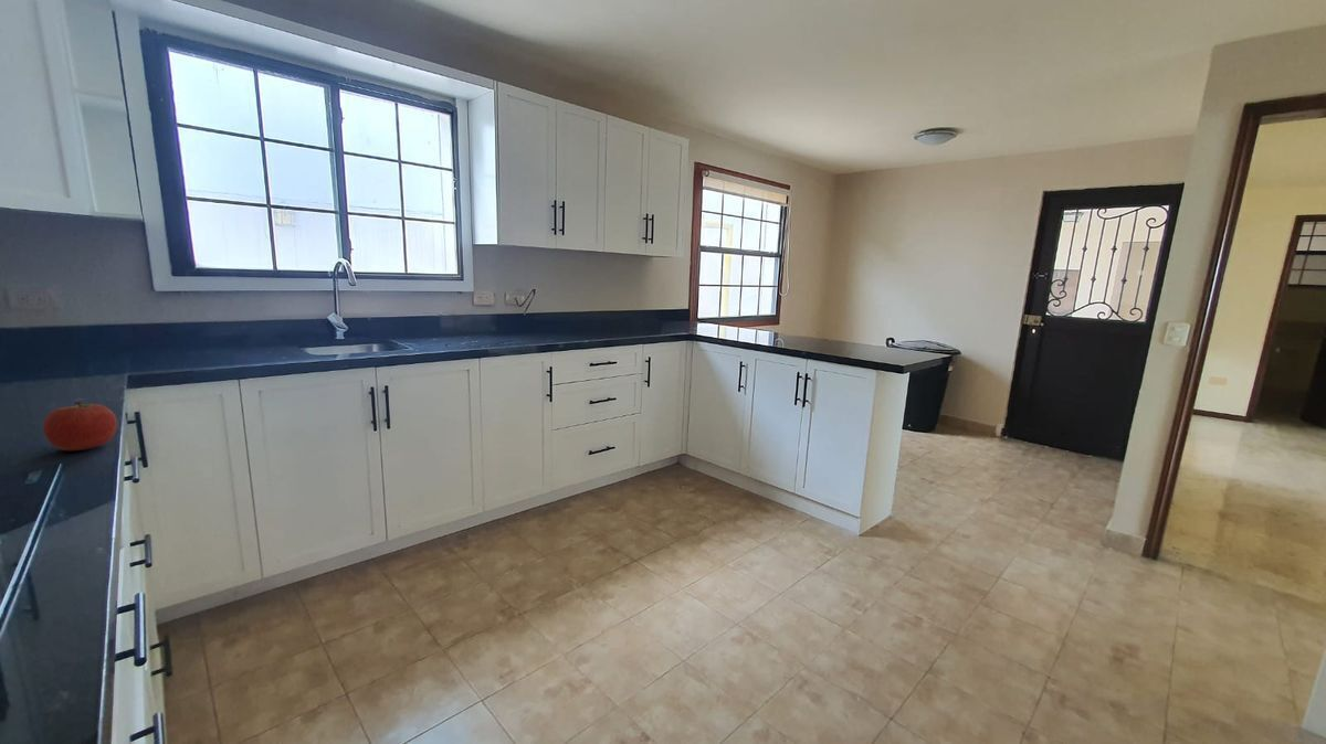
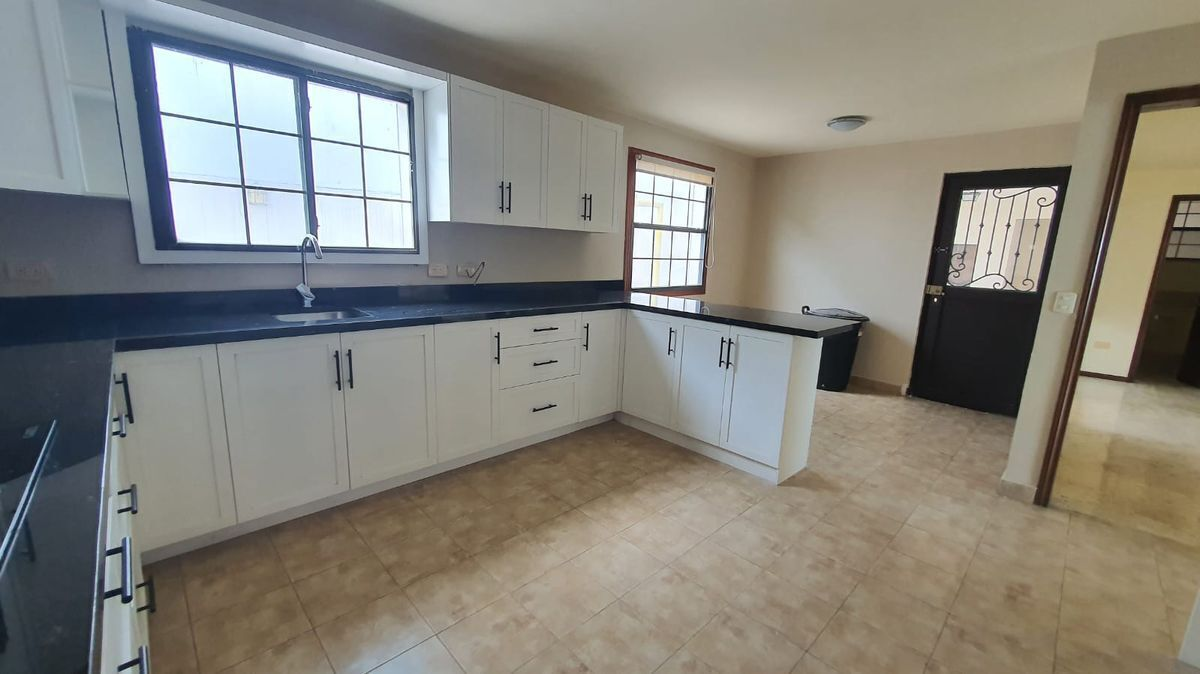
- apple (81, 424)
